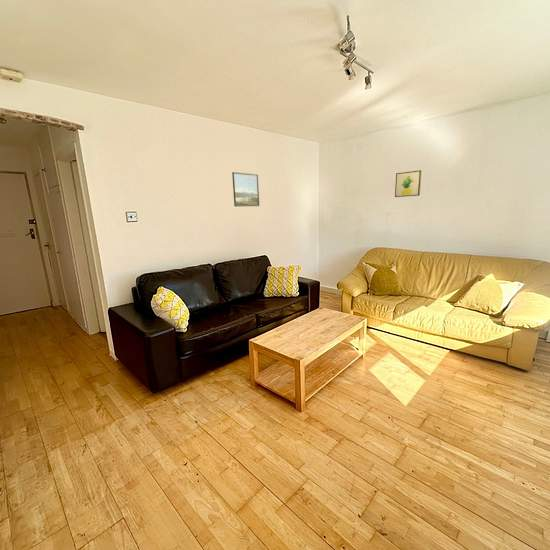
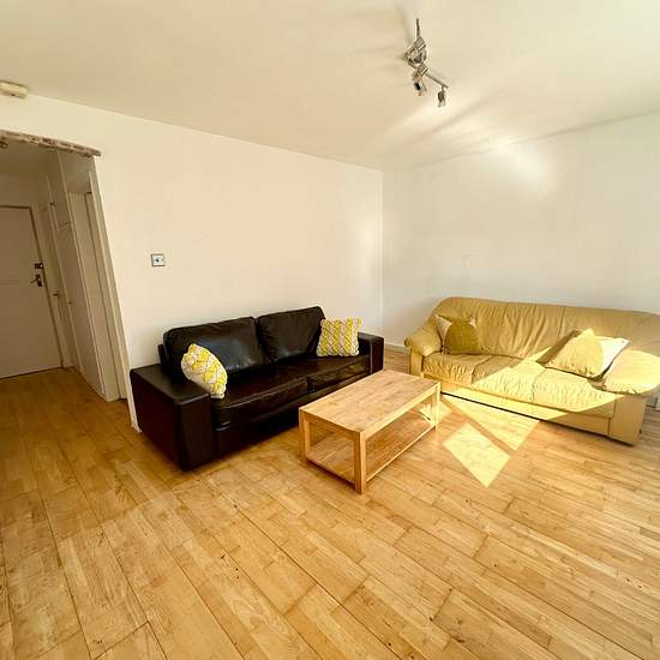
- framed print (246, 190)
- wall art (407, 184)
